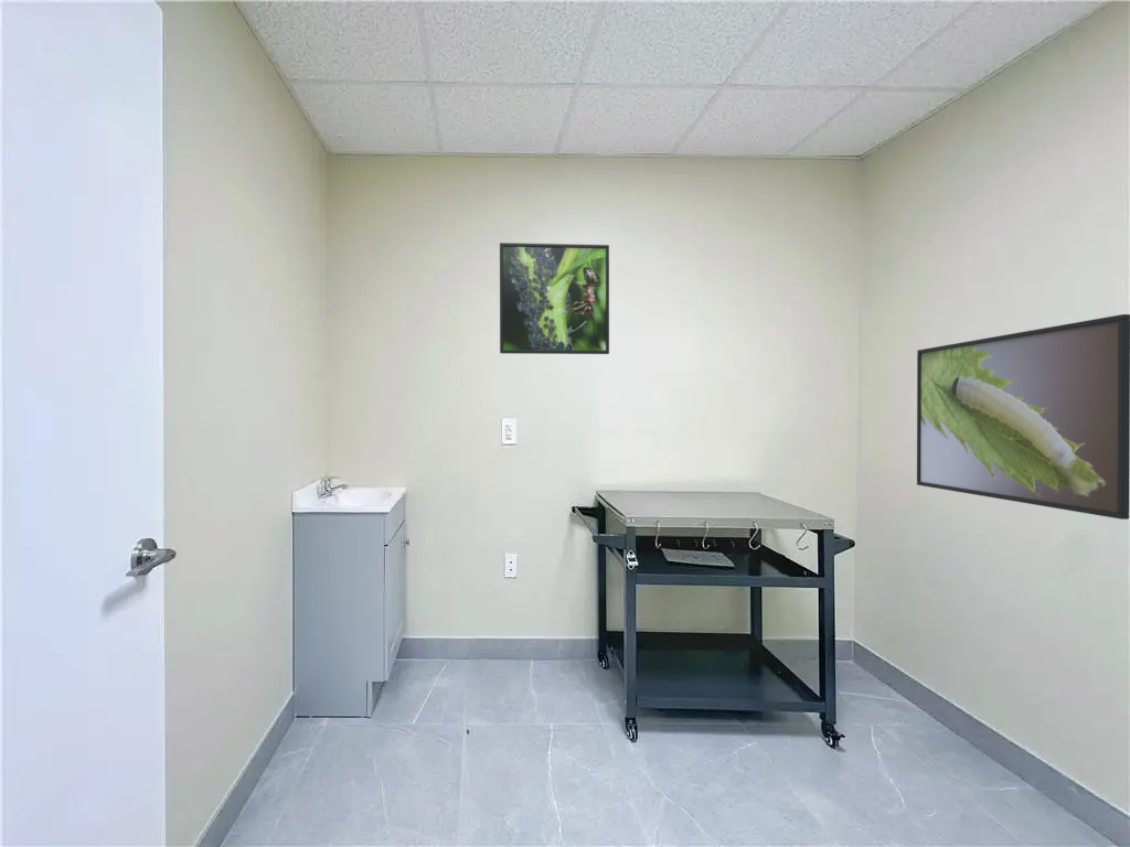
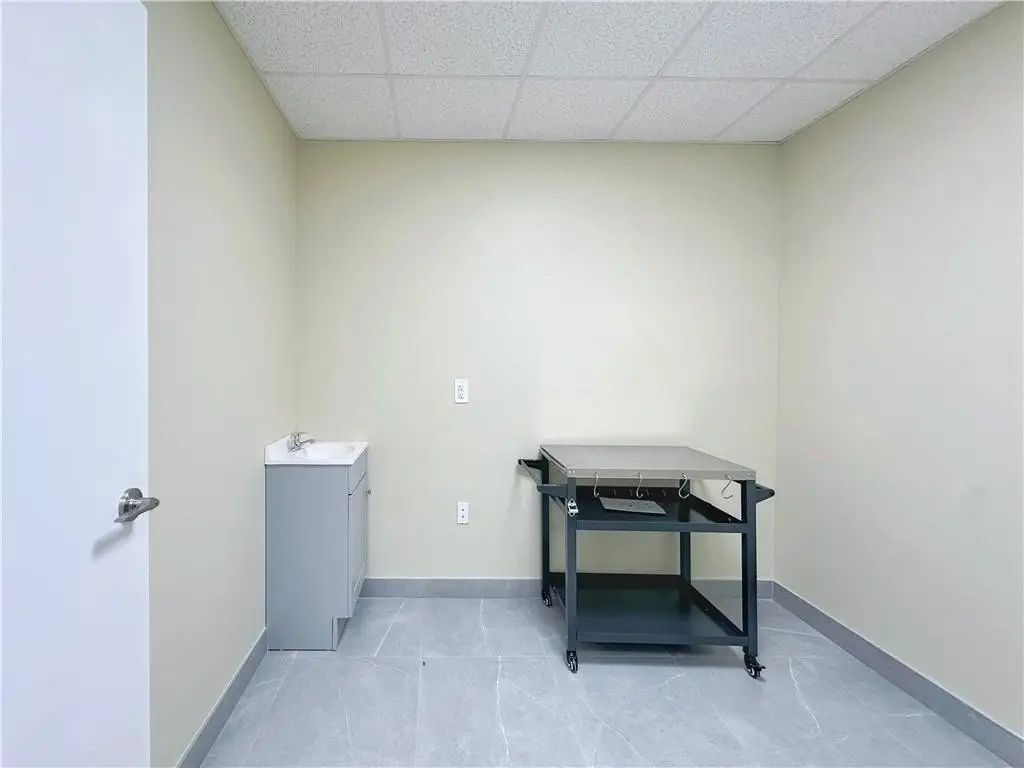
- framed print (554, 299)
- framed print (1001, 417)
